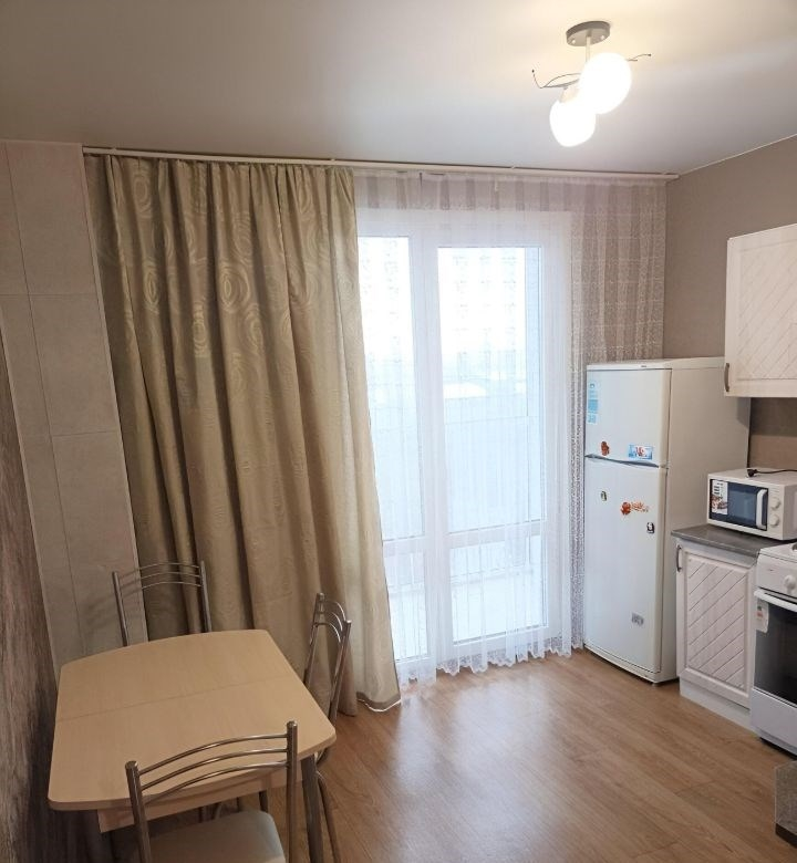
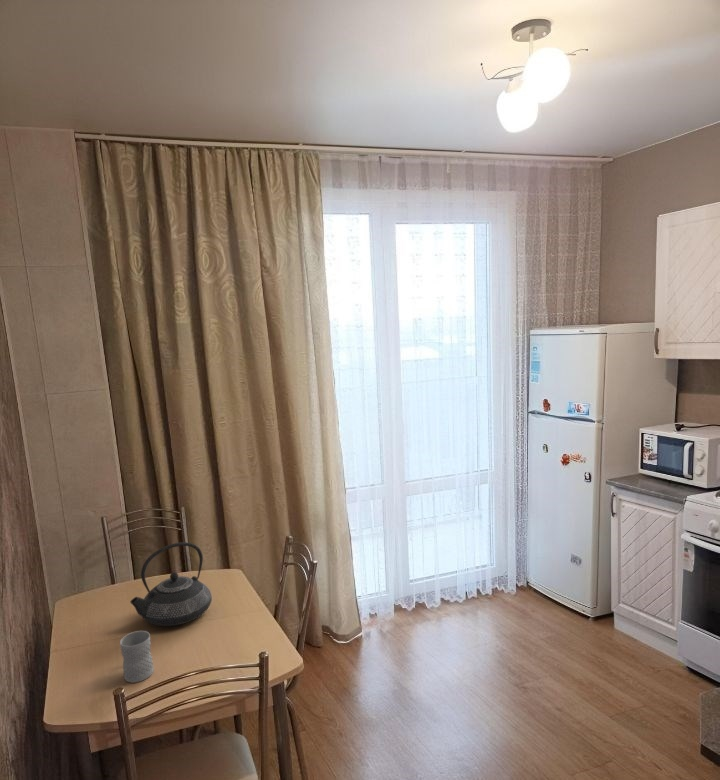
+ mug (136, 653)
+ teapot (169, 581)
